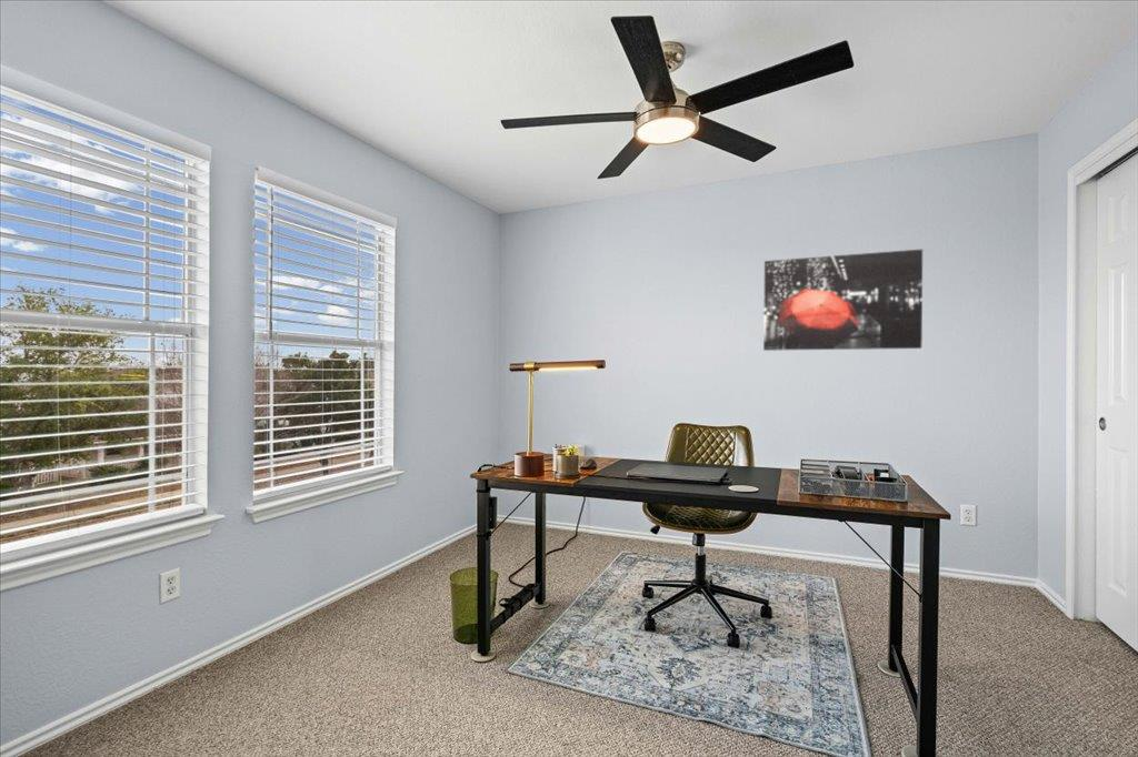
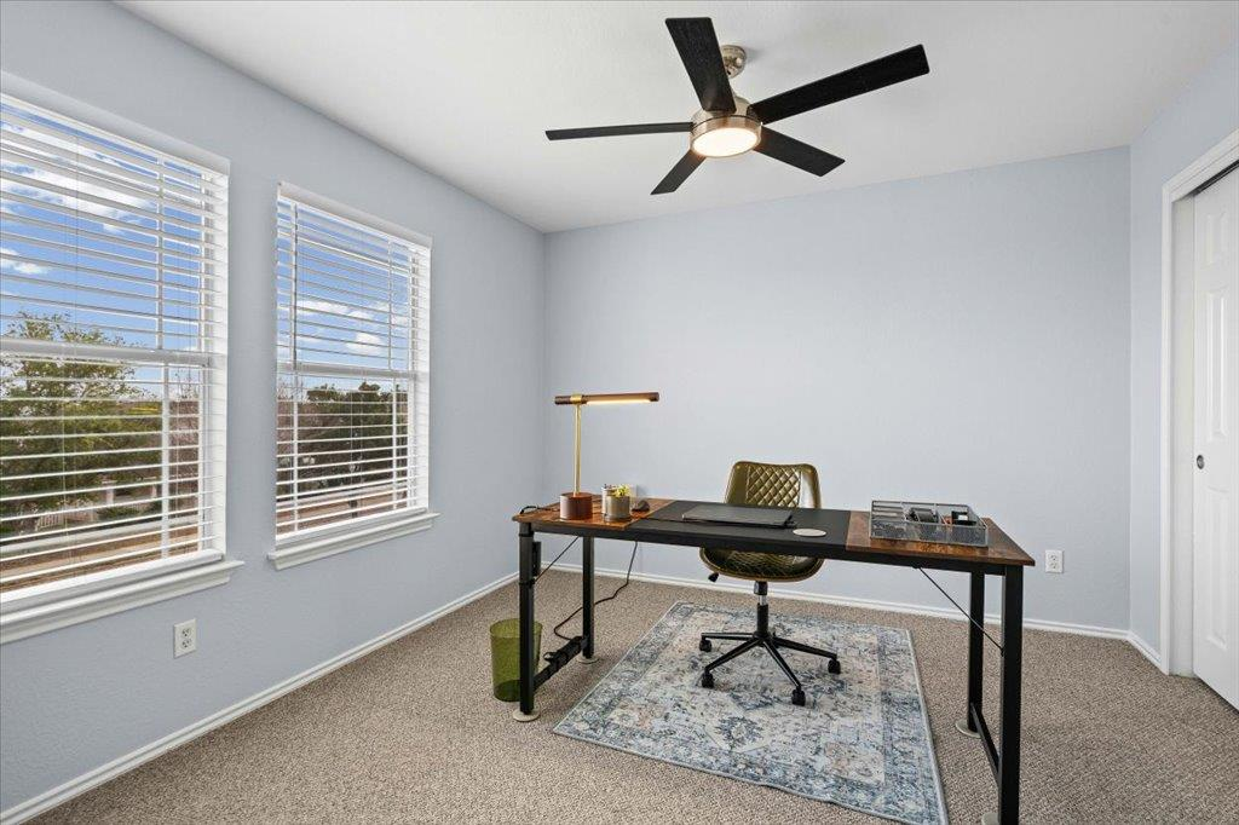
- wall art (838, 302)
